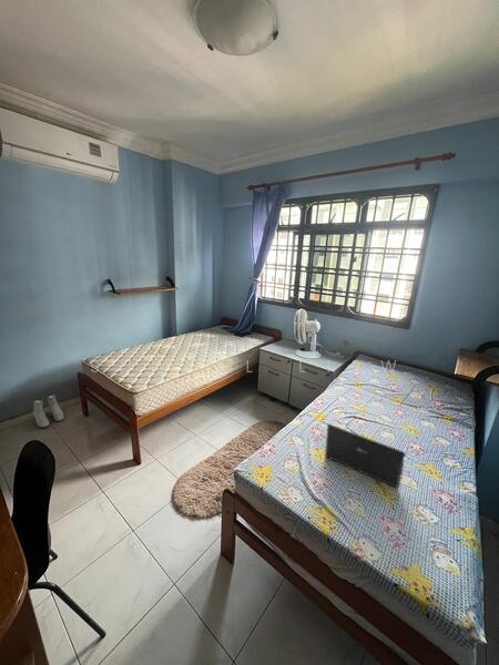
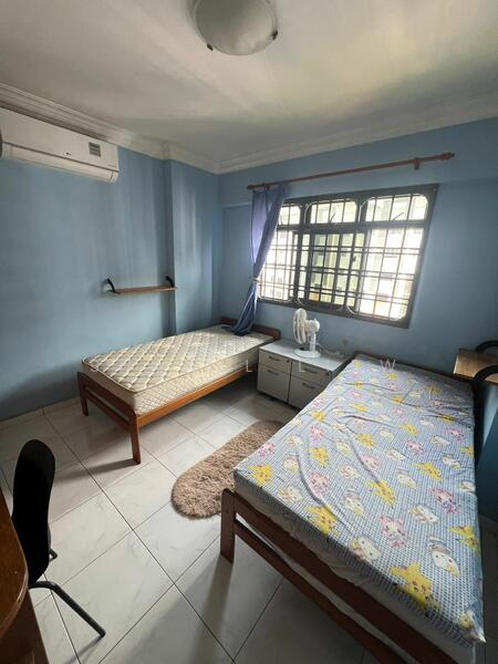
- boots (49, 409)
- laptop (366, 442)
